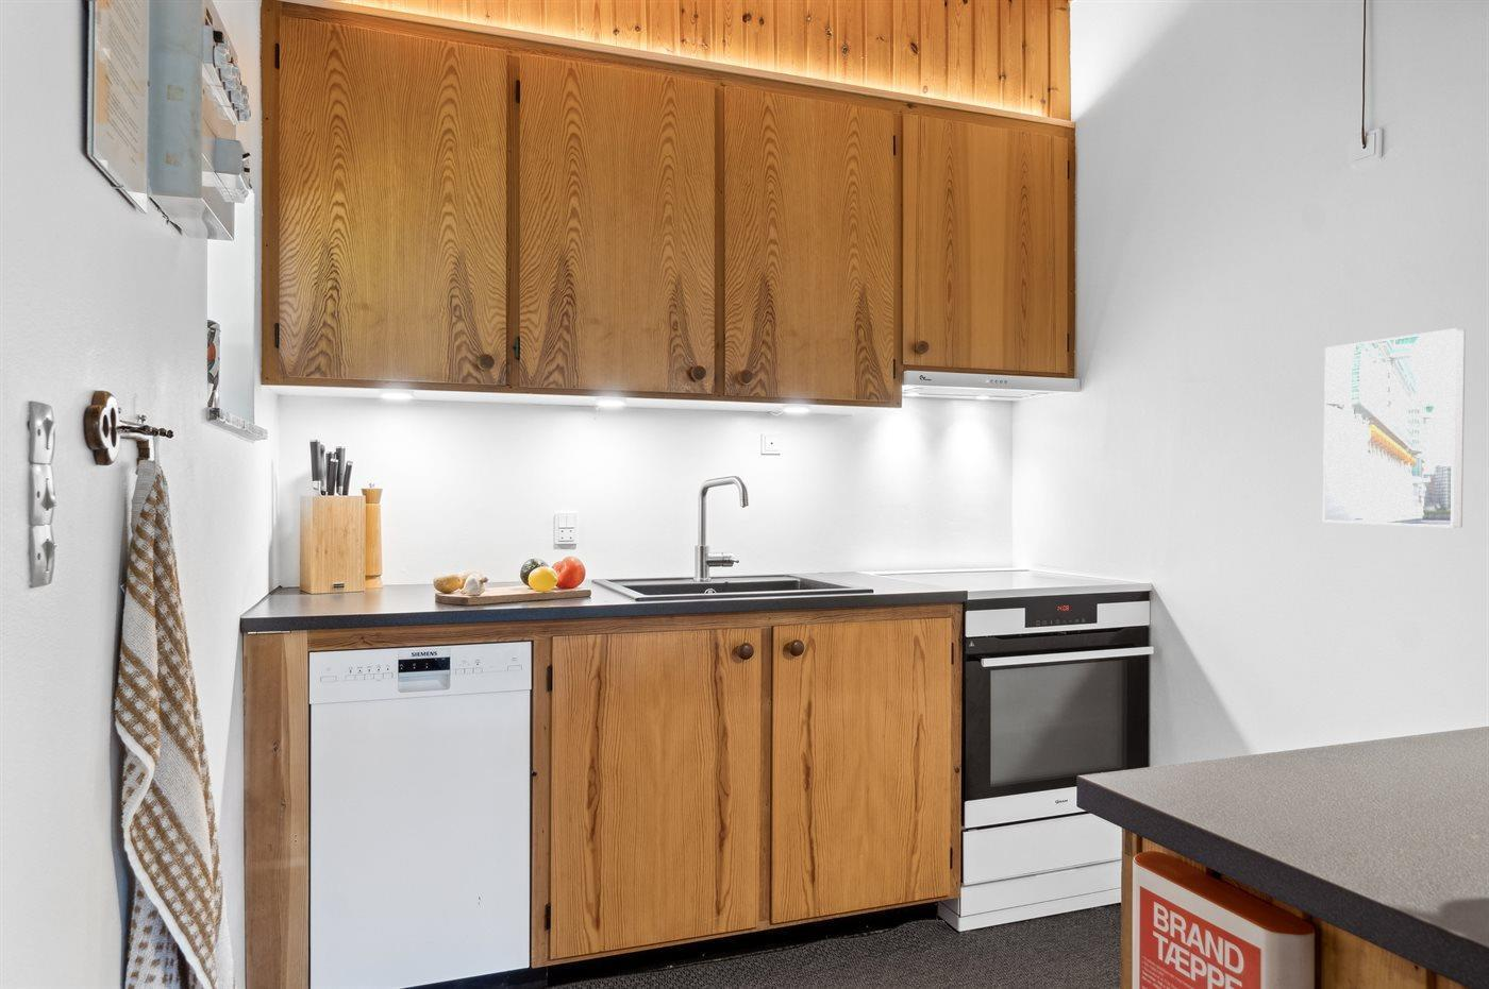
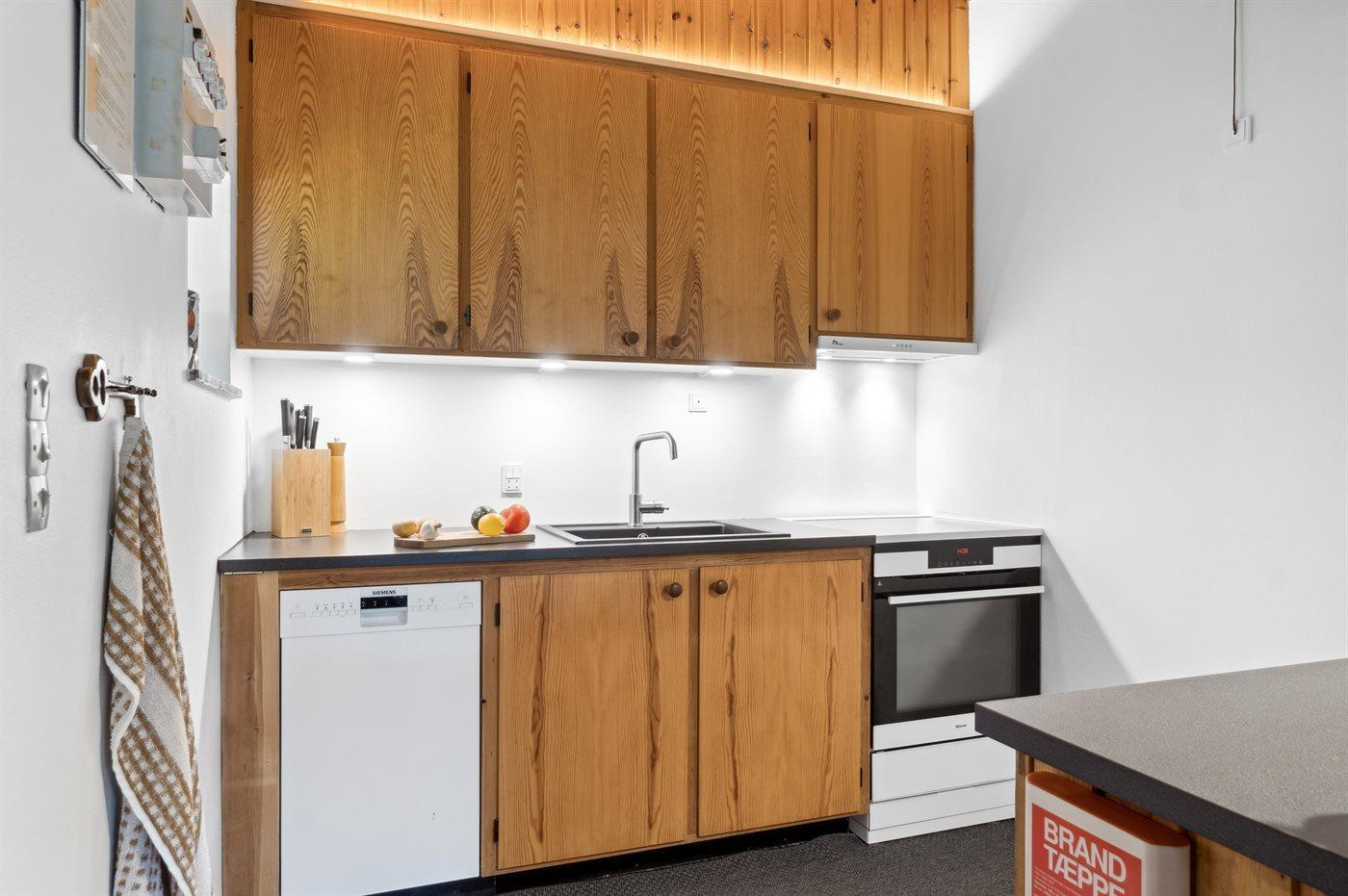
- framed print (1388, 432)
